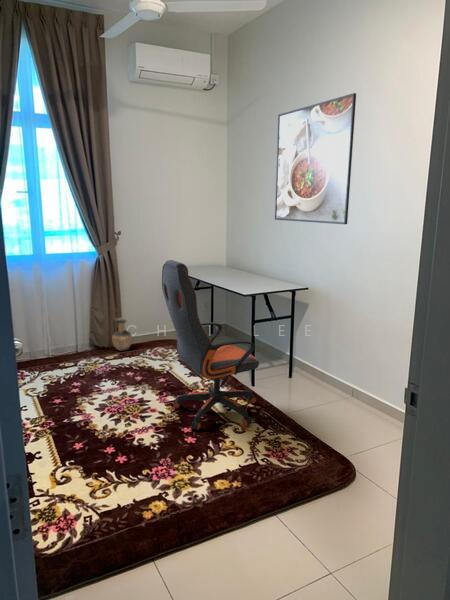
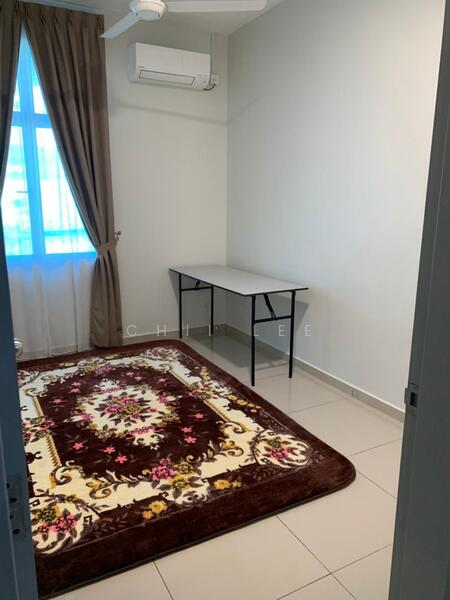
- office chair (215, 337)
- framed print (310, 165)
- ceramic jug (122, 333)
